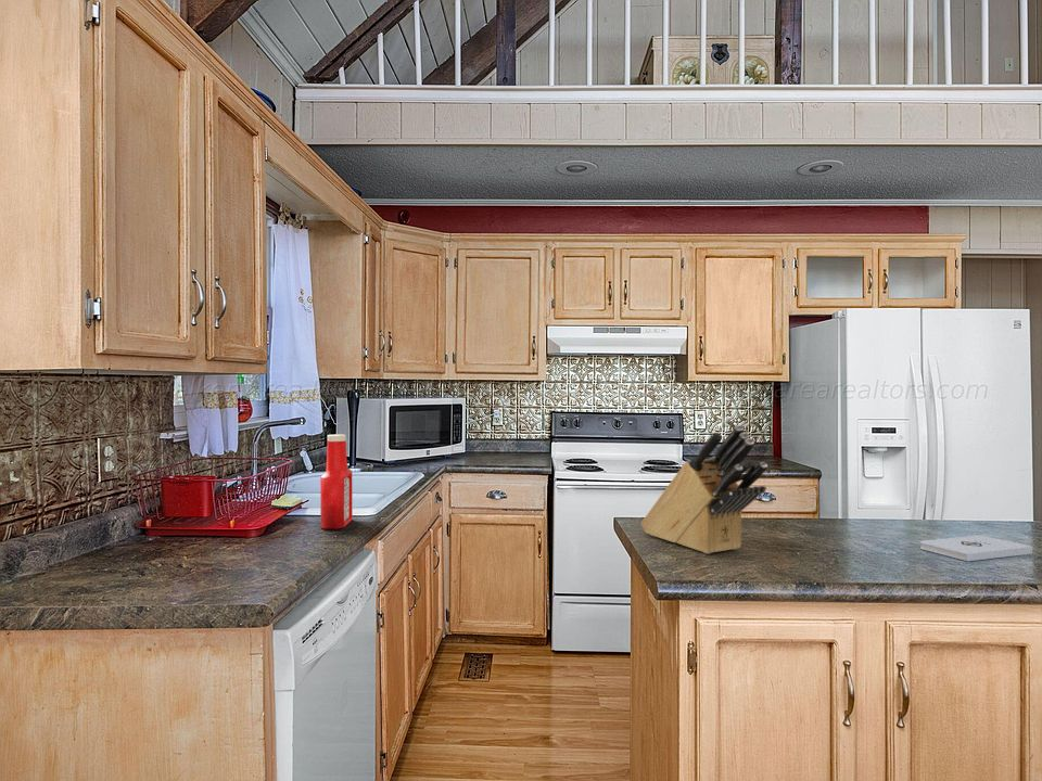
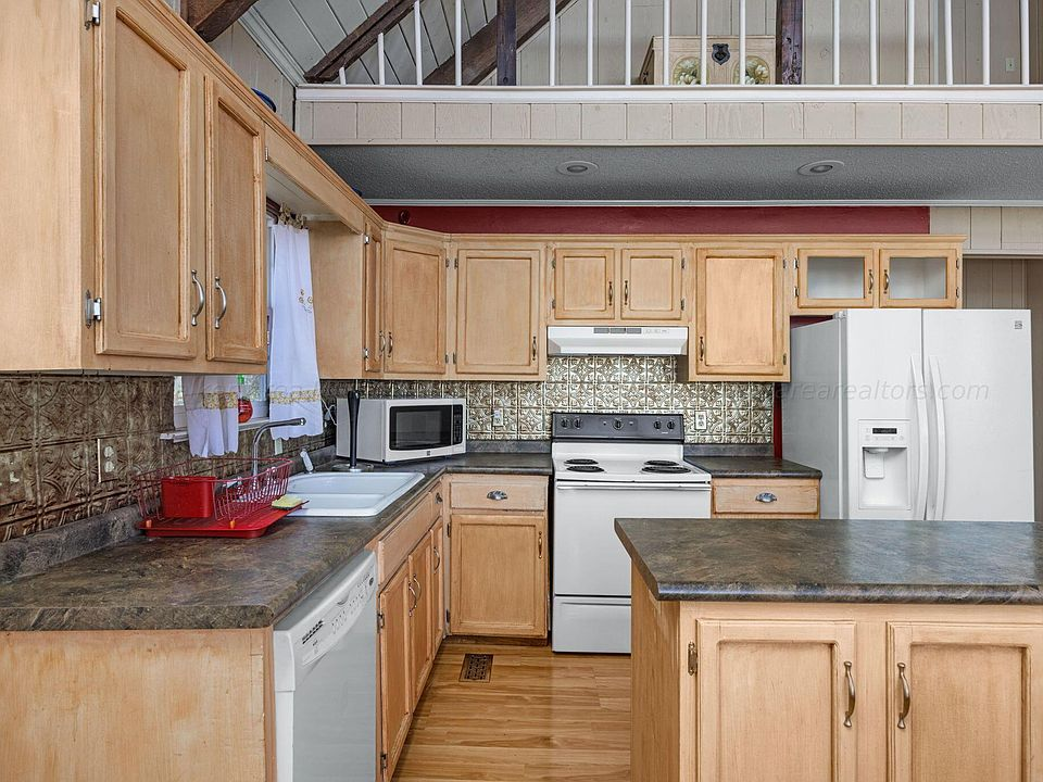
- soap bottle (336, 478)
- notepad (974, 547)
- knife block (700, 484)
